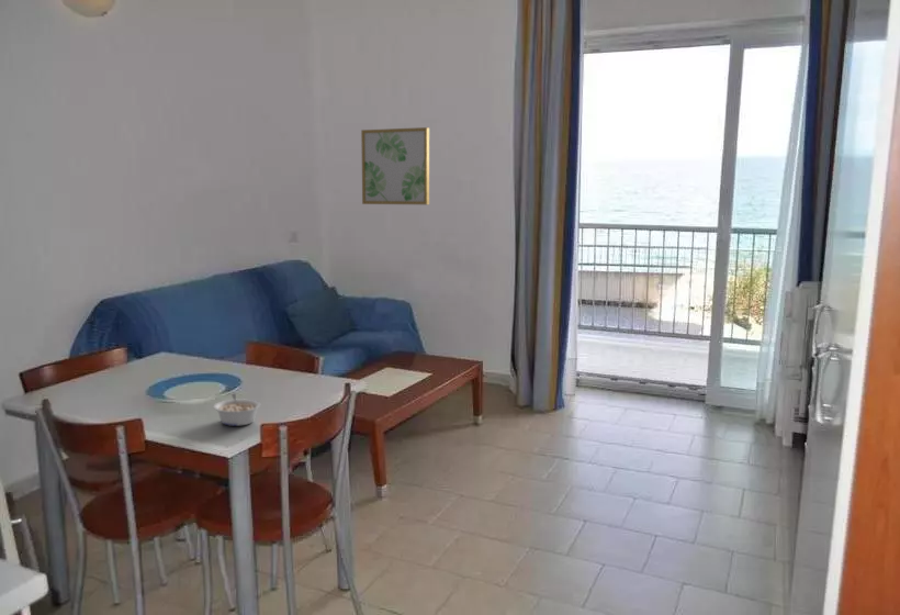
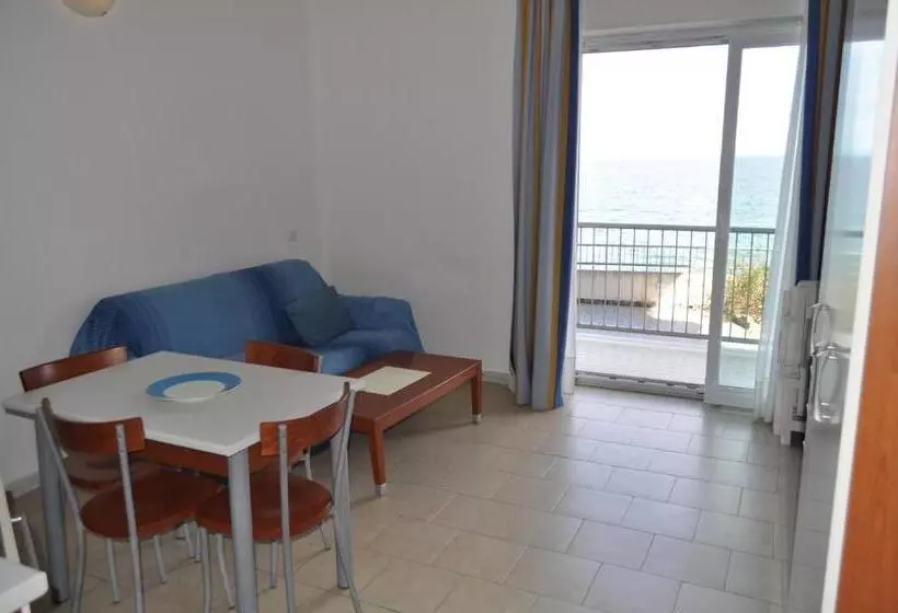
- legume (236, 411)
- wall art (394, 167)
